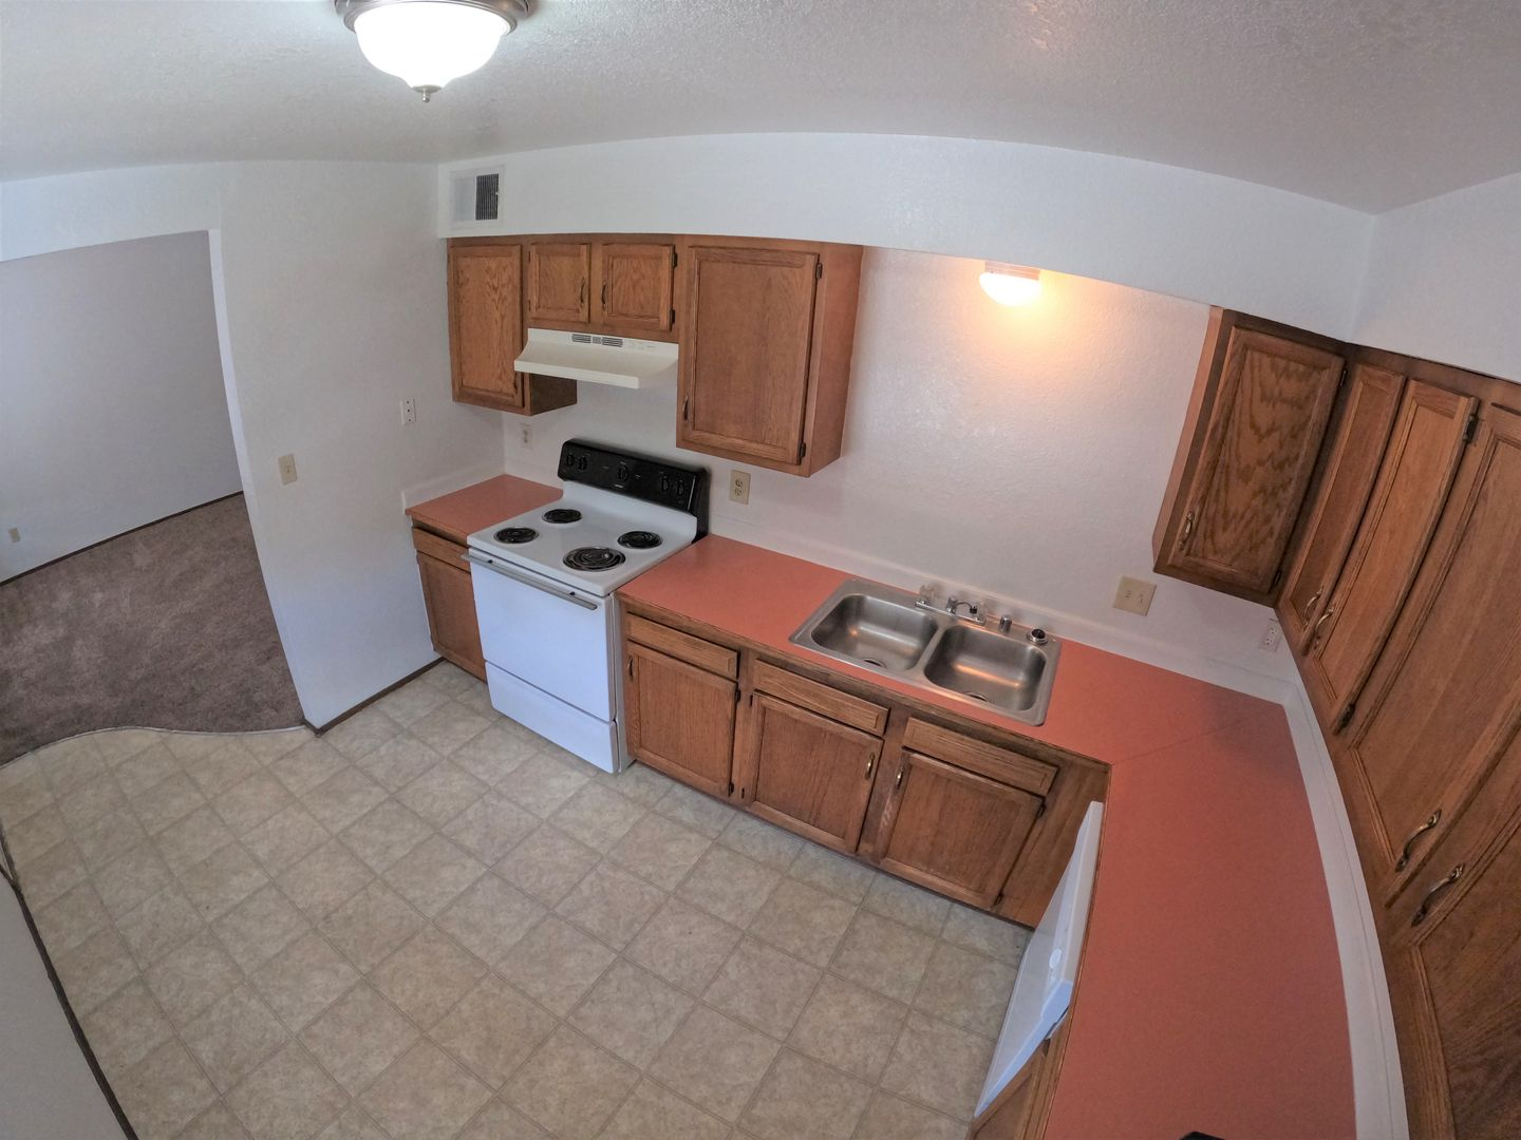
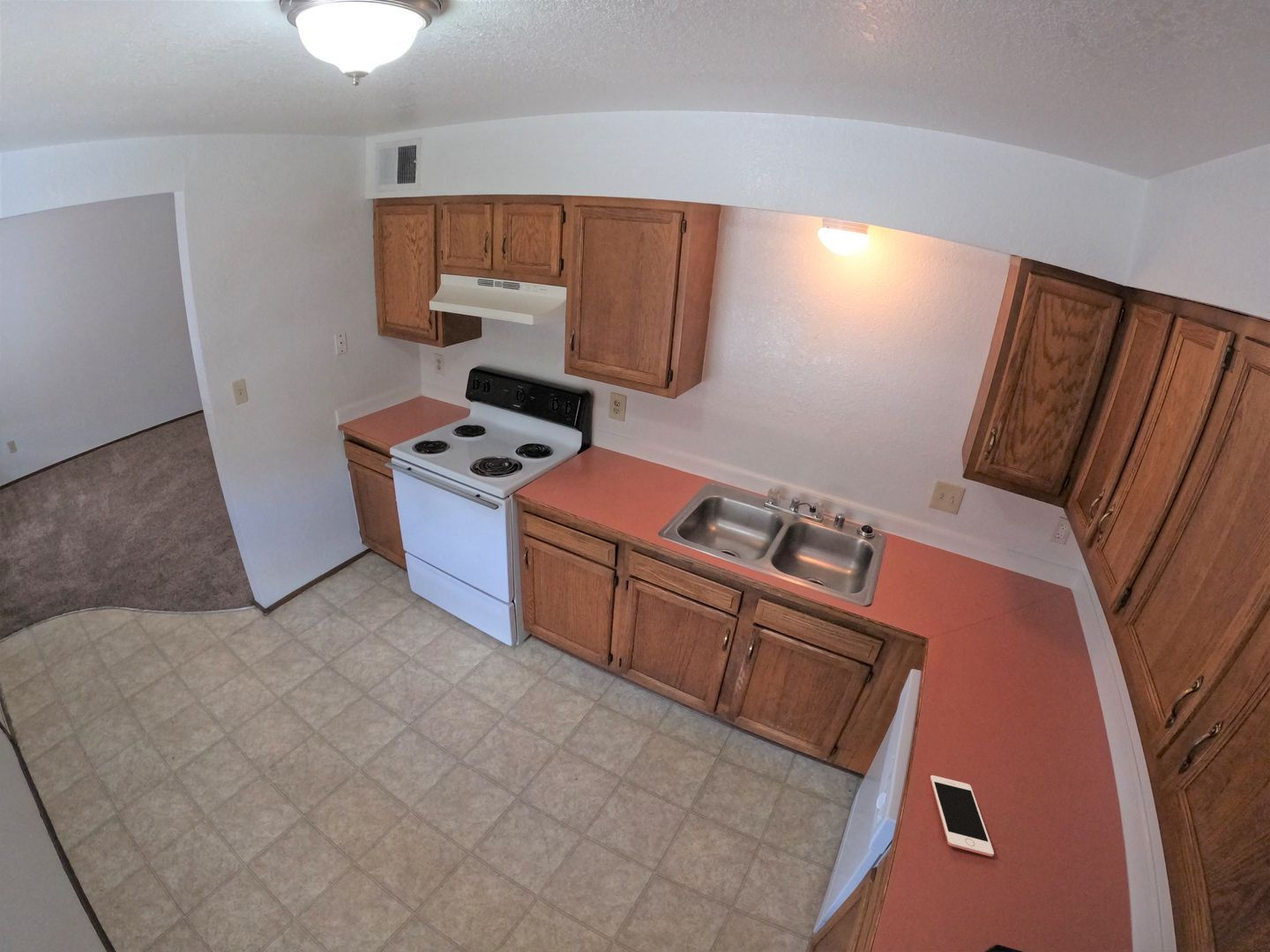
+ cell phone (960, 813)
